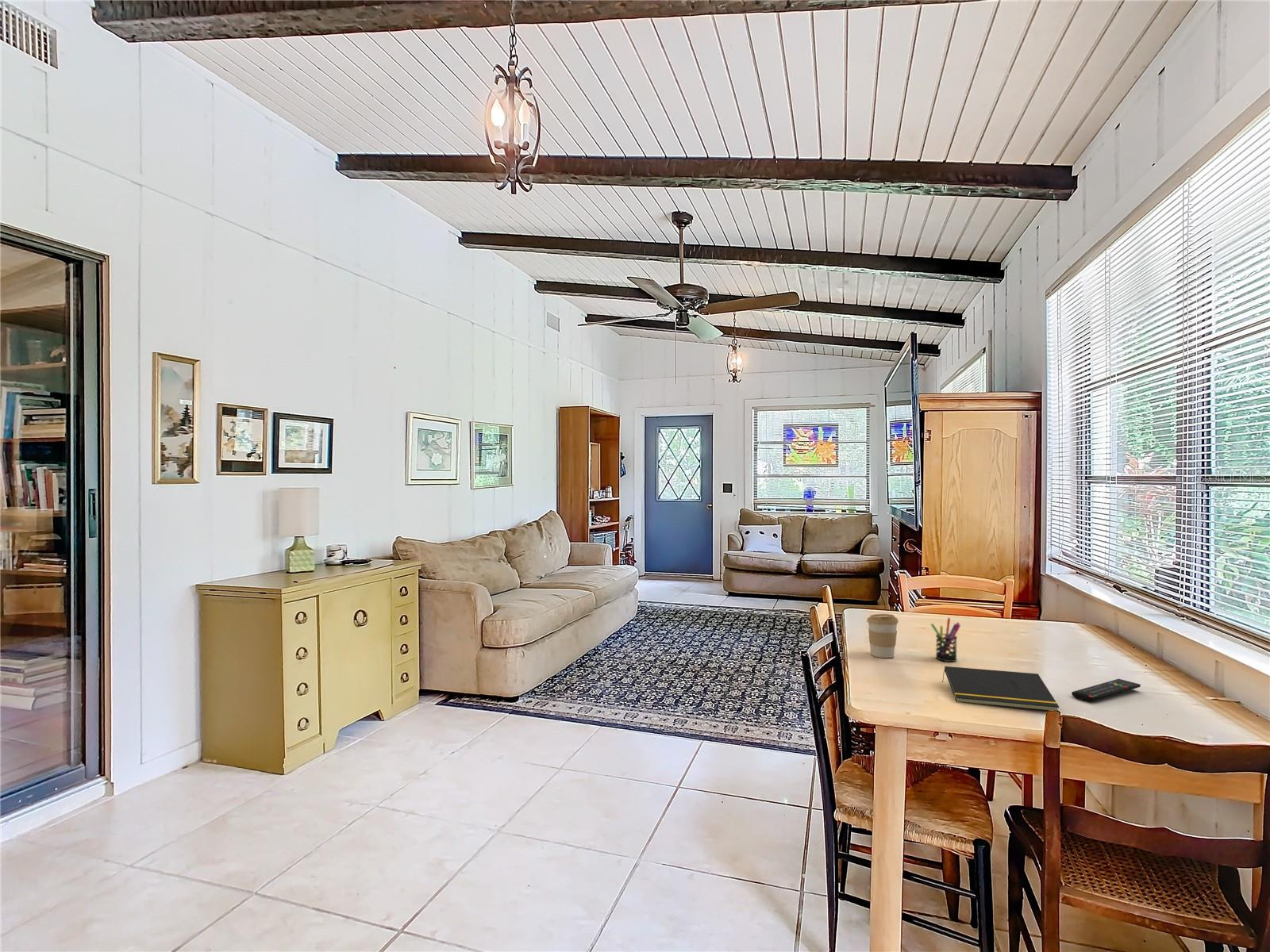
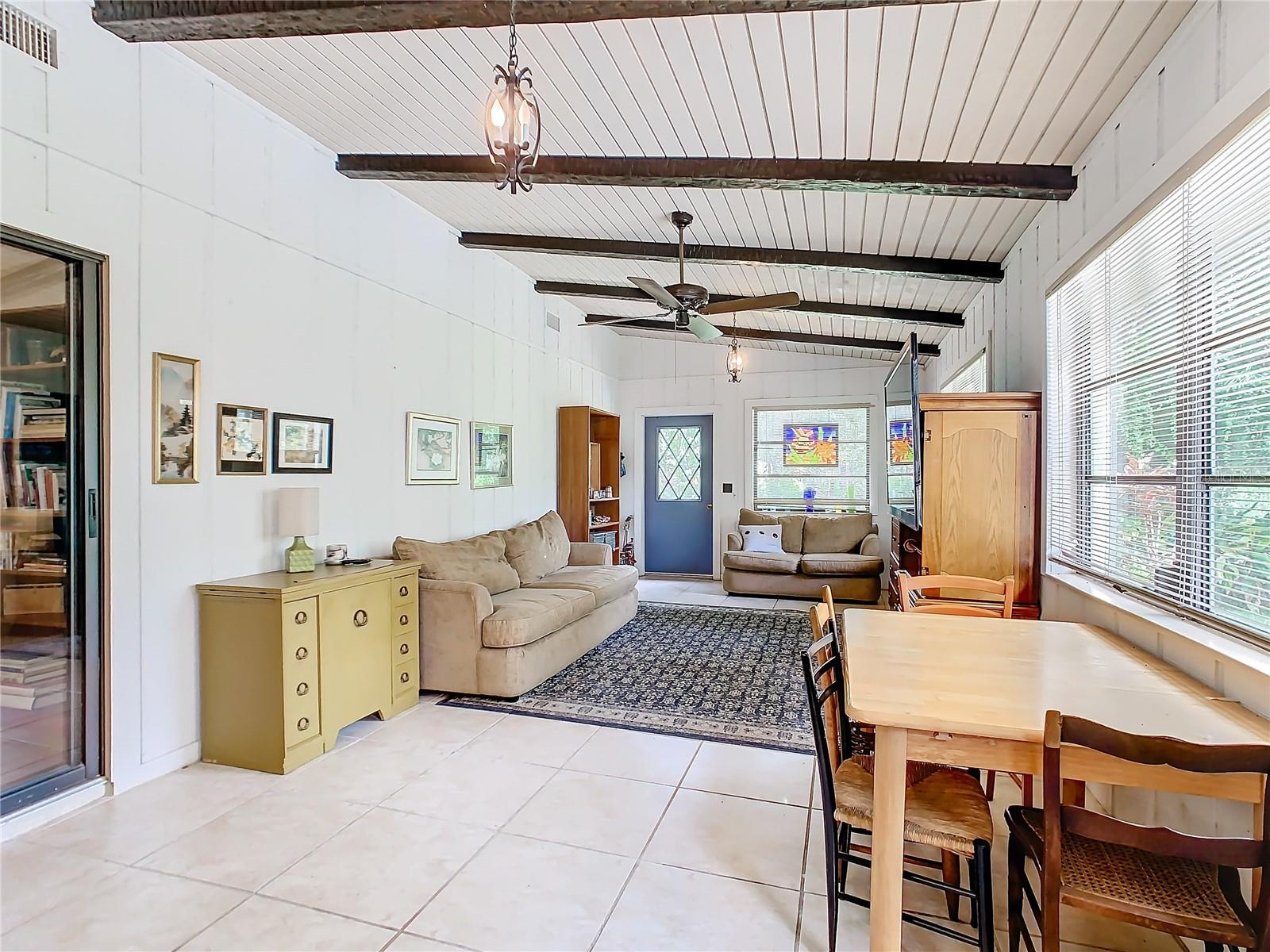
- pen holder (944, 638)
- notepad (998, 687)
- coffee cup (882, 634)
- remote control (1106, 690)
